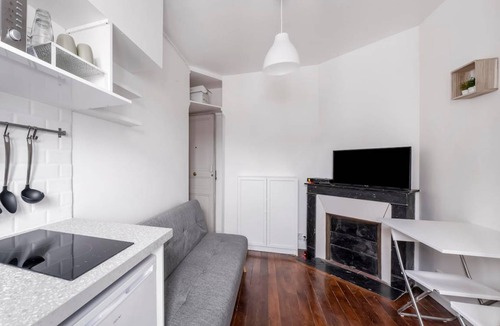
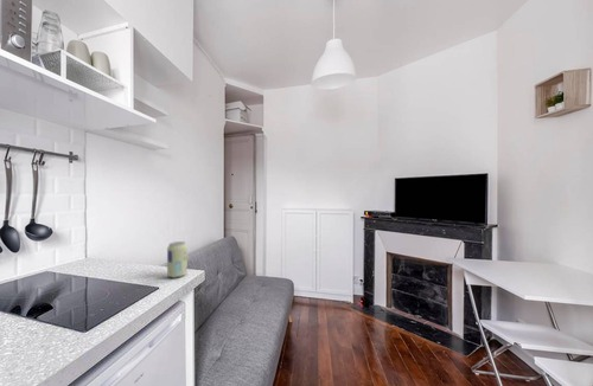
+ beverage can (177, 259)
